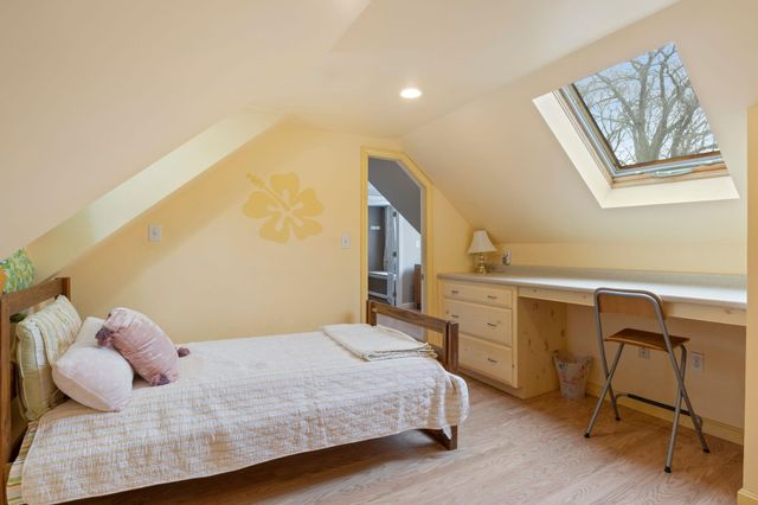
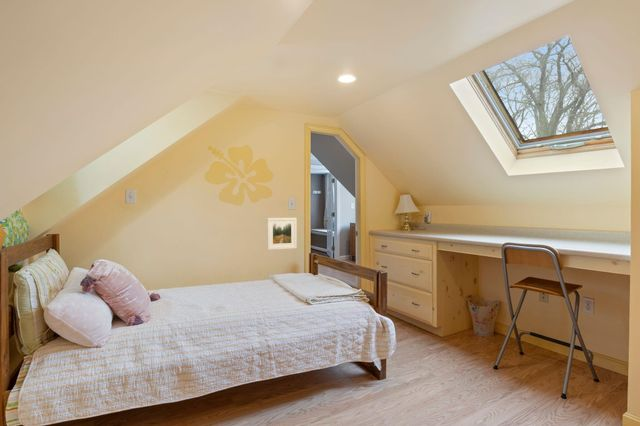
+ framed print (282, 233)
